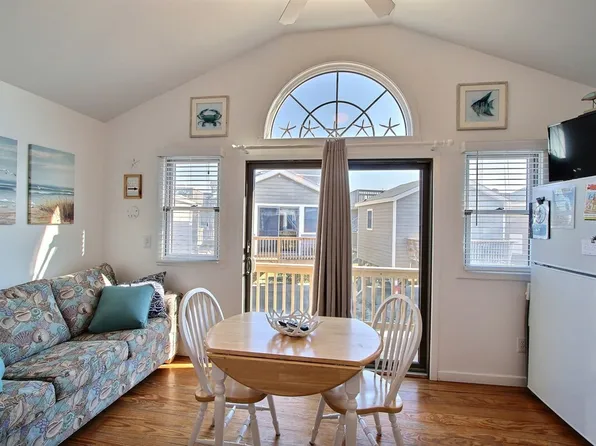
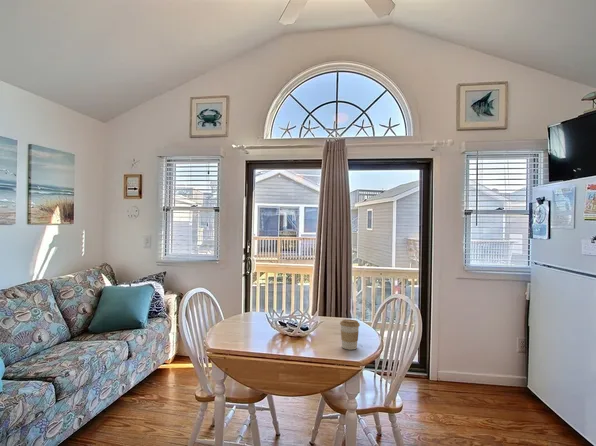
+ coffee cup (349, 333)
